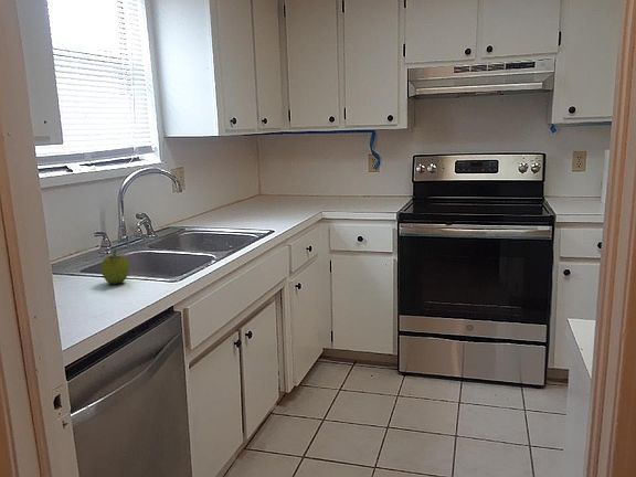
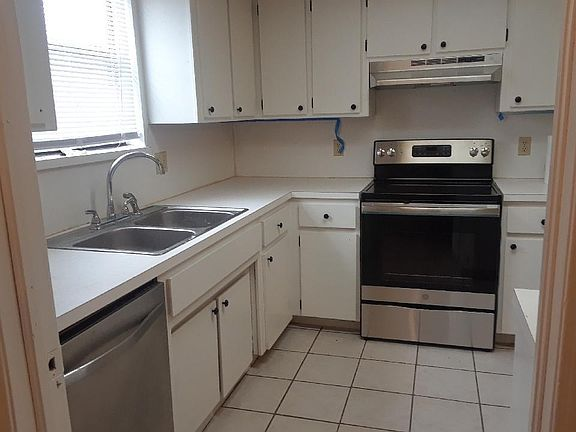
- fruit (115, 267)
